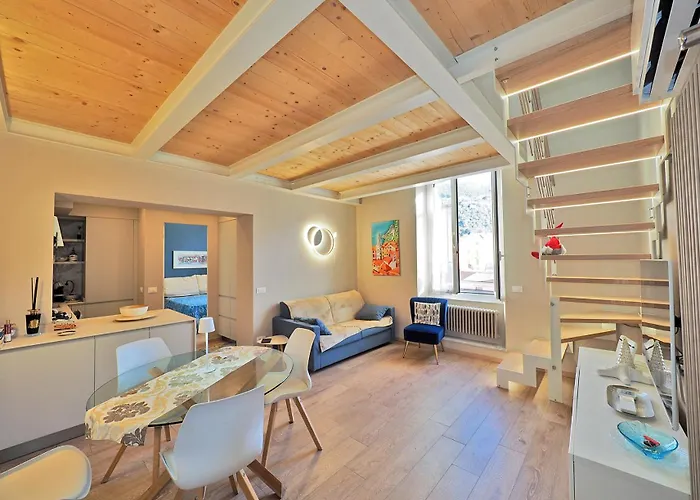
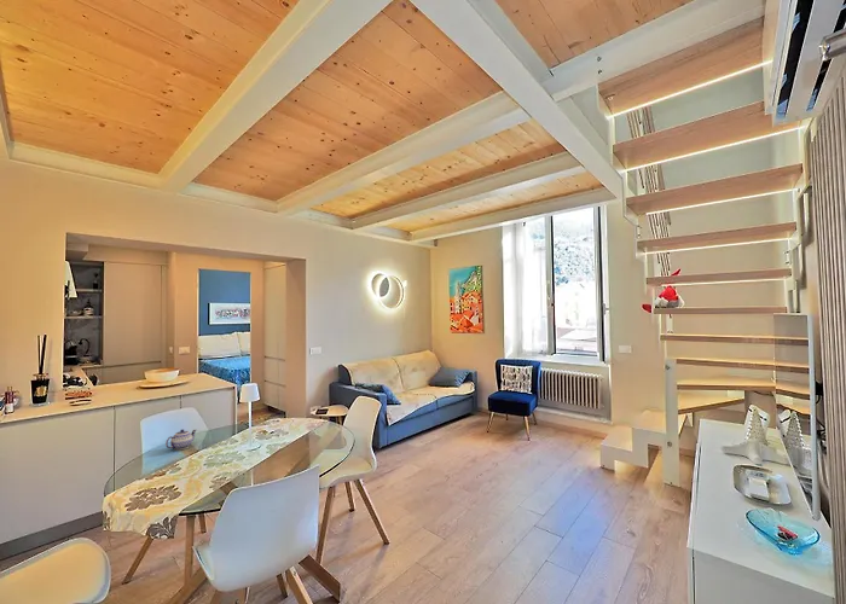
+ teapot (181, 439)
